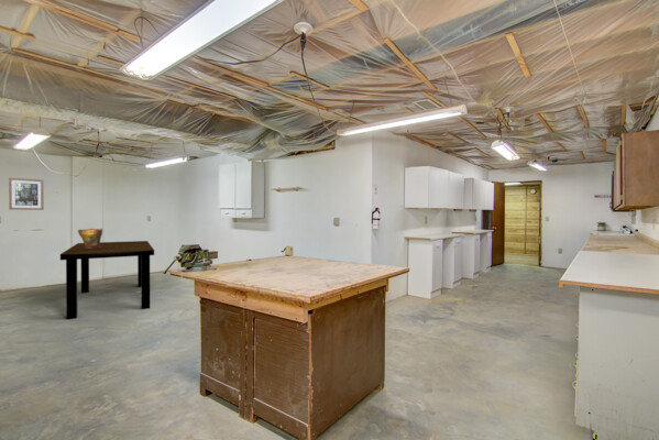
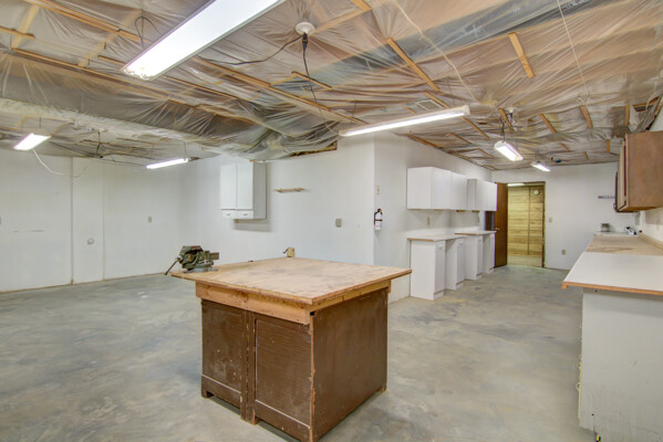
- dining table (112, 256)
- decorative urn (90, 237)
- wall art (26, 194)
